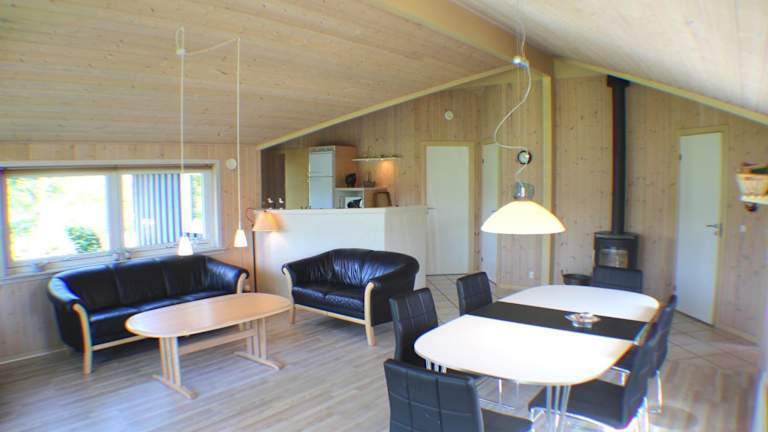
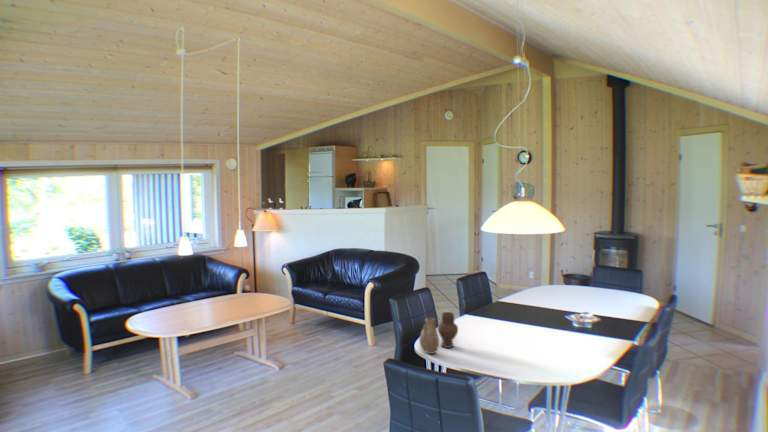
+ vase (439, 332)
